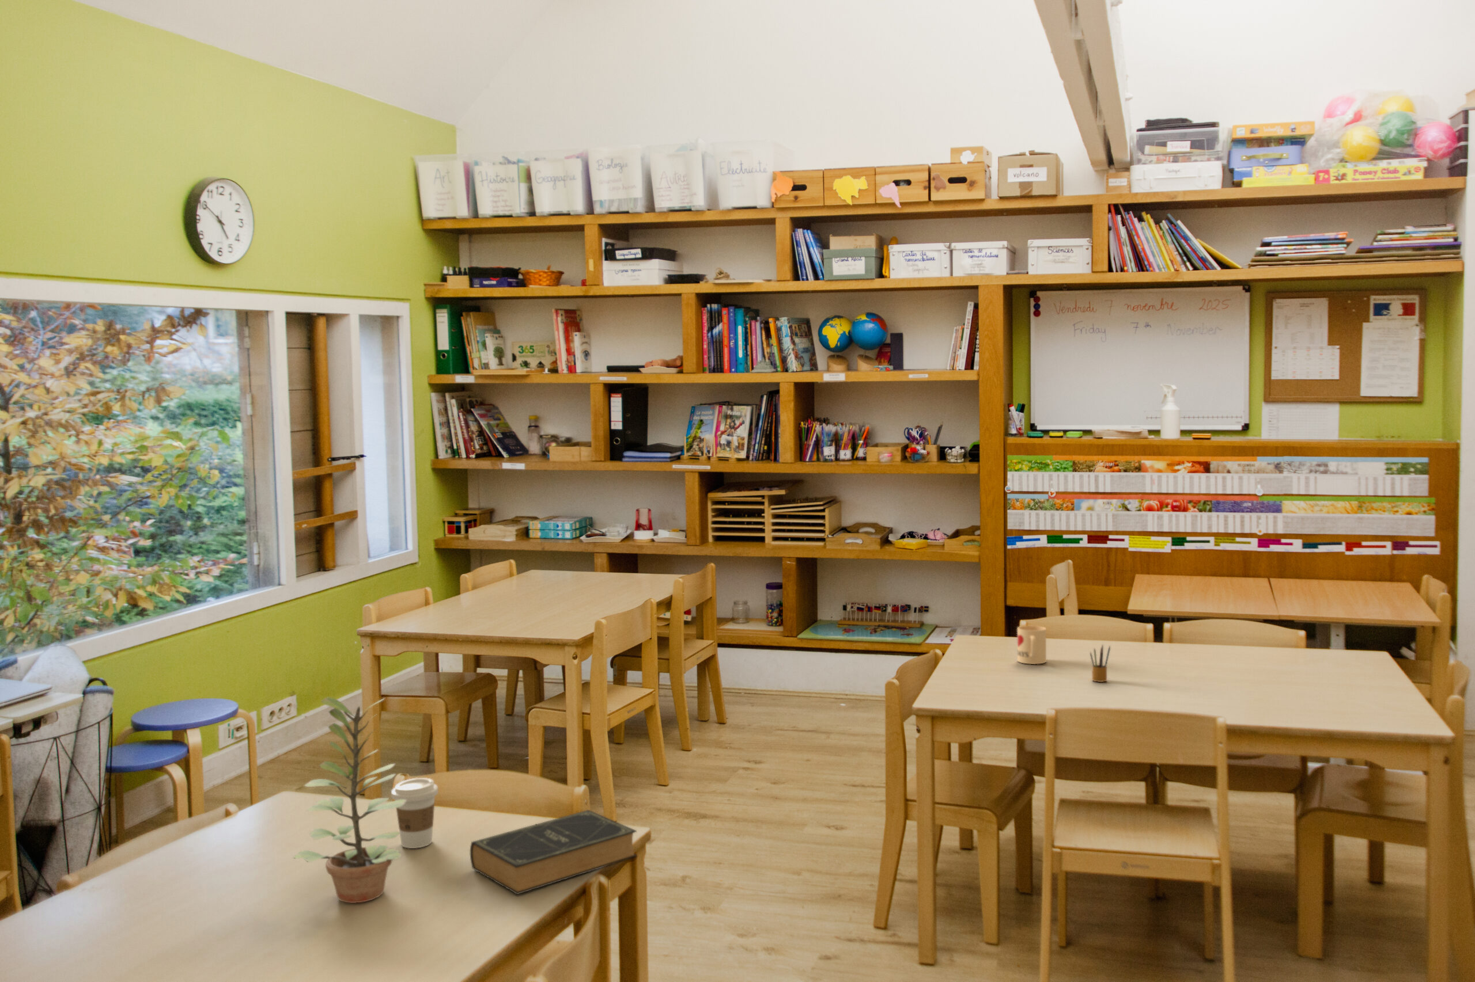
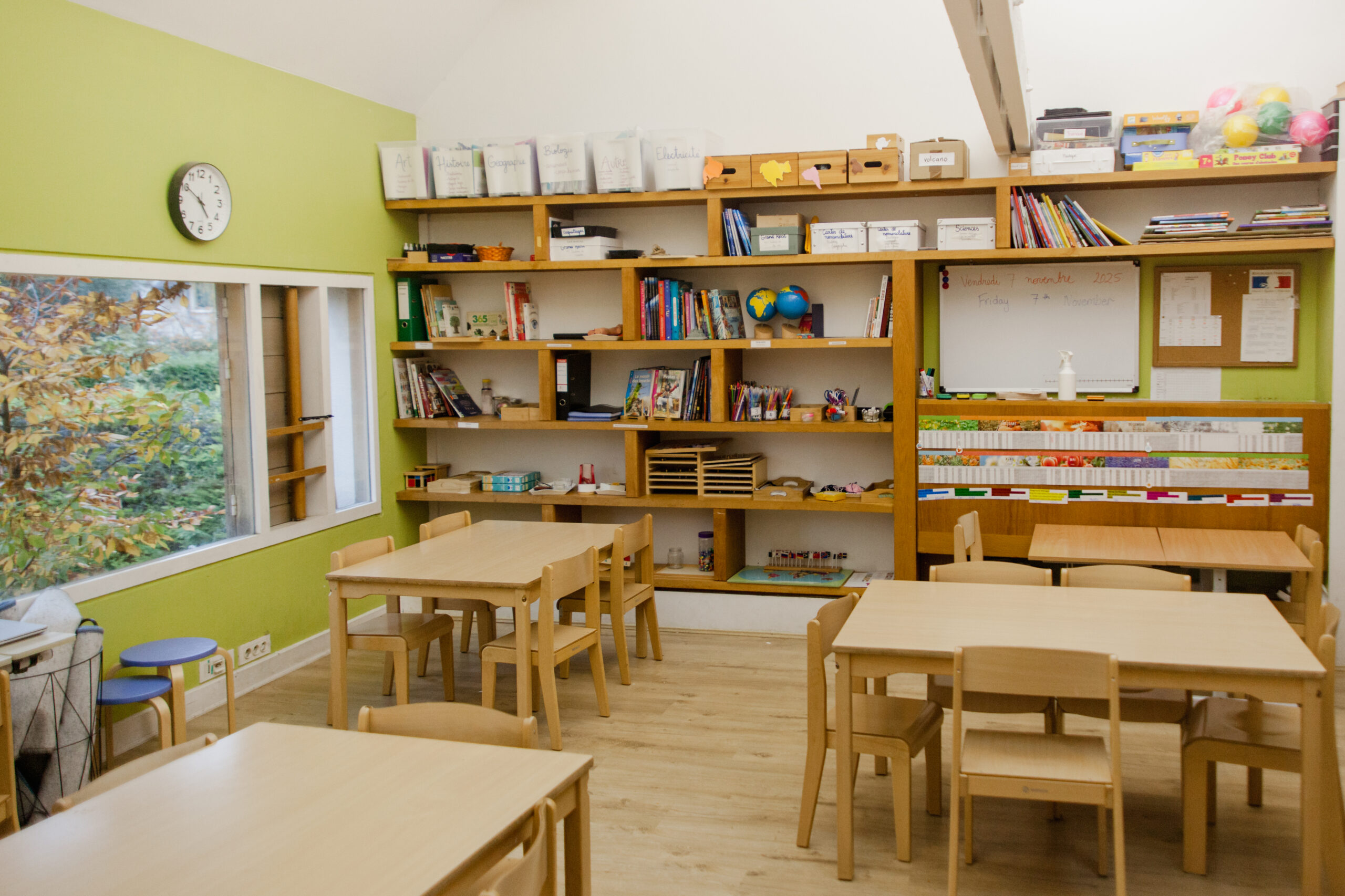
- pencil box (1100, 663)
- coffee cup (416, 813)
- mug (1032, 646)
- plant (348, 797)
- book (554, 848)
